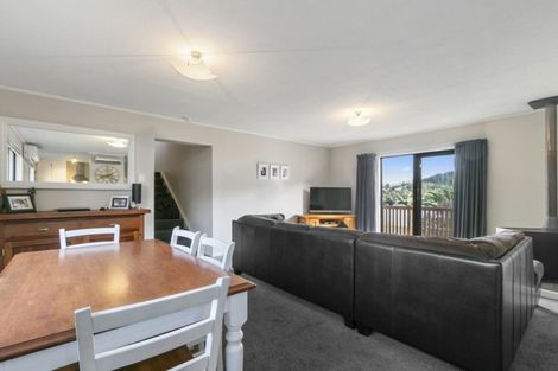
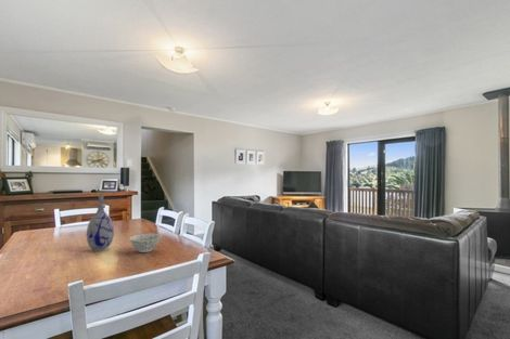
+ bowl (145, 244)
+ vase (100, 222)
